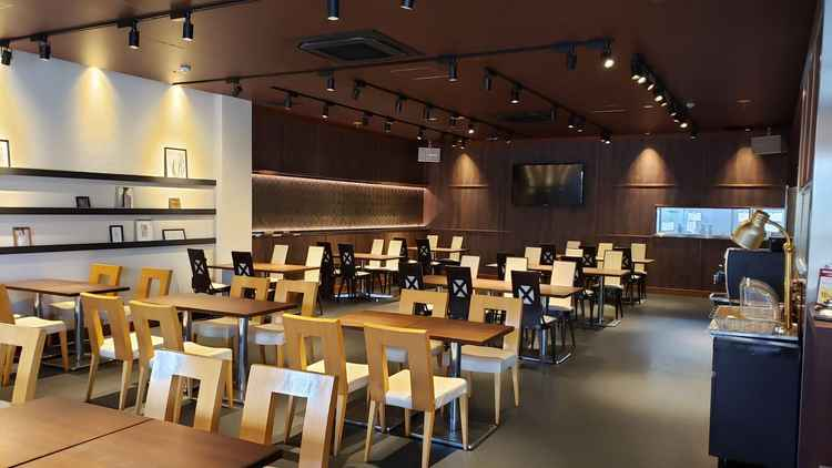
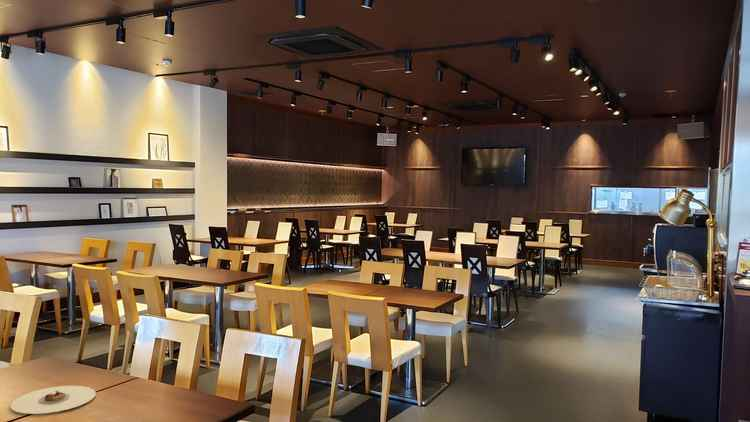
+ plate (54, 396)
